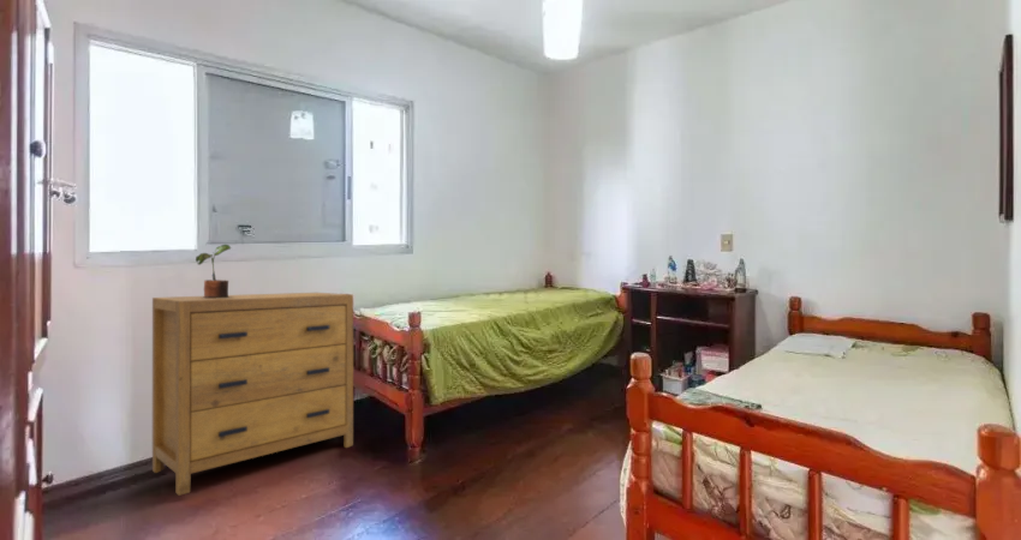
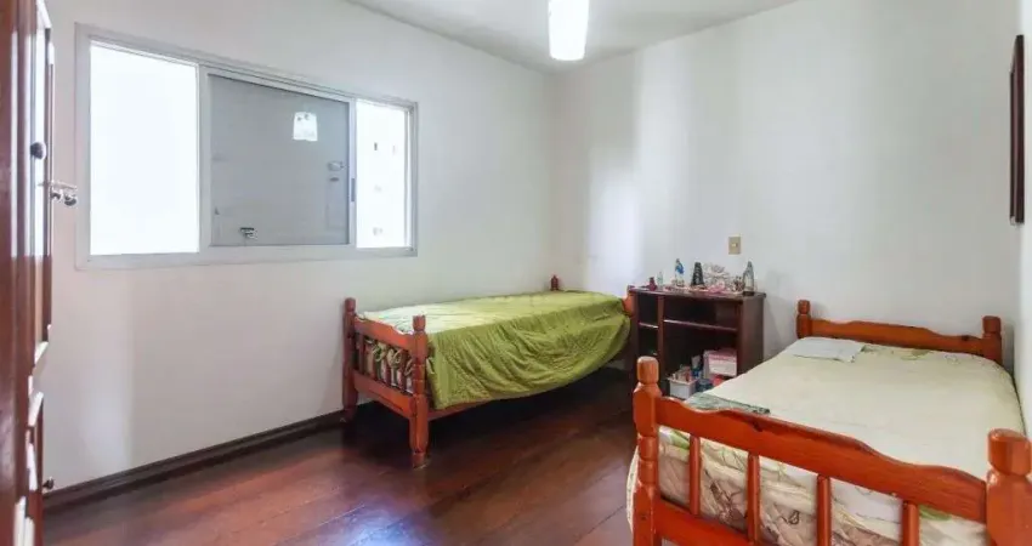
- potted plant (213, 270)
- dresser (259, 377)
